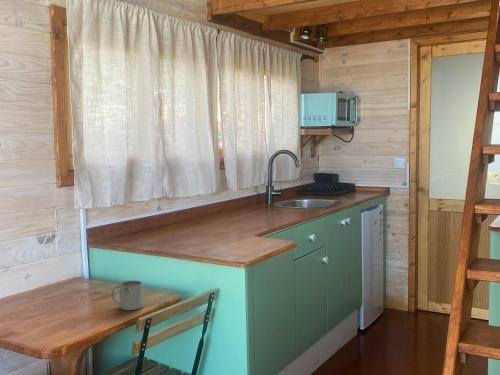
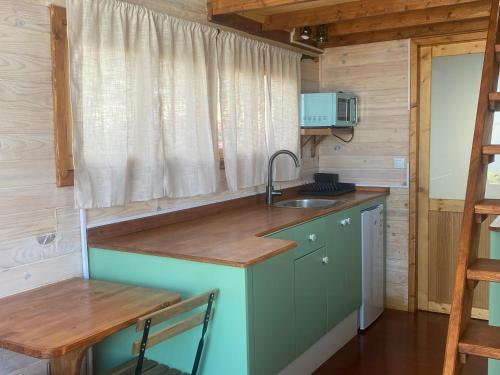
- mug (126, 295)
